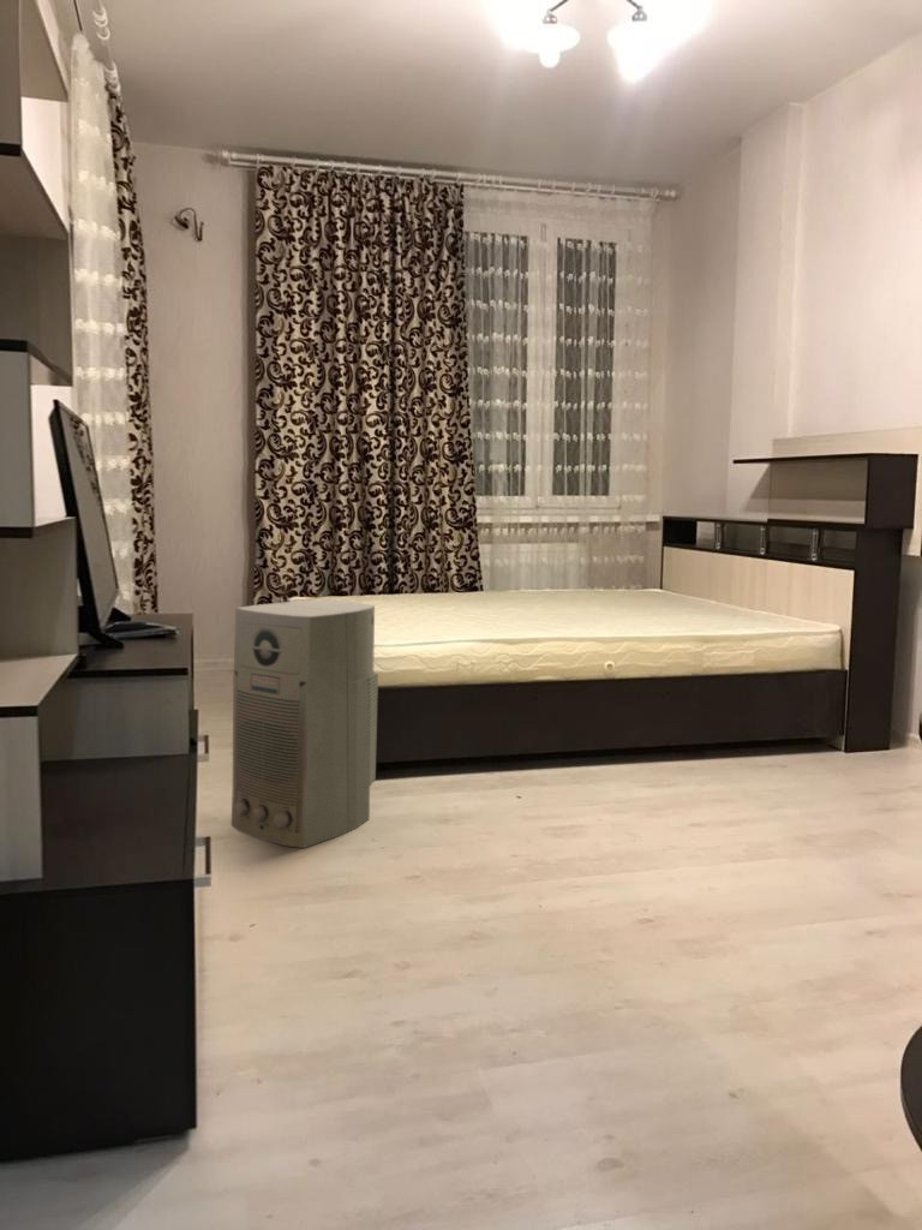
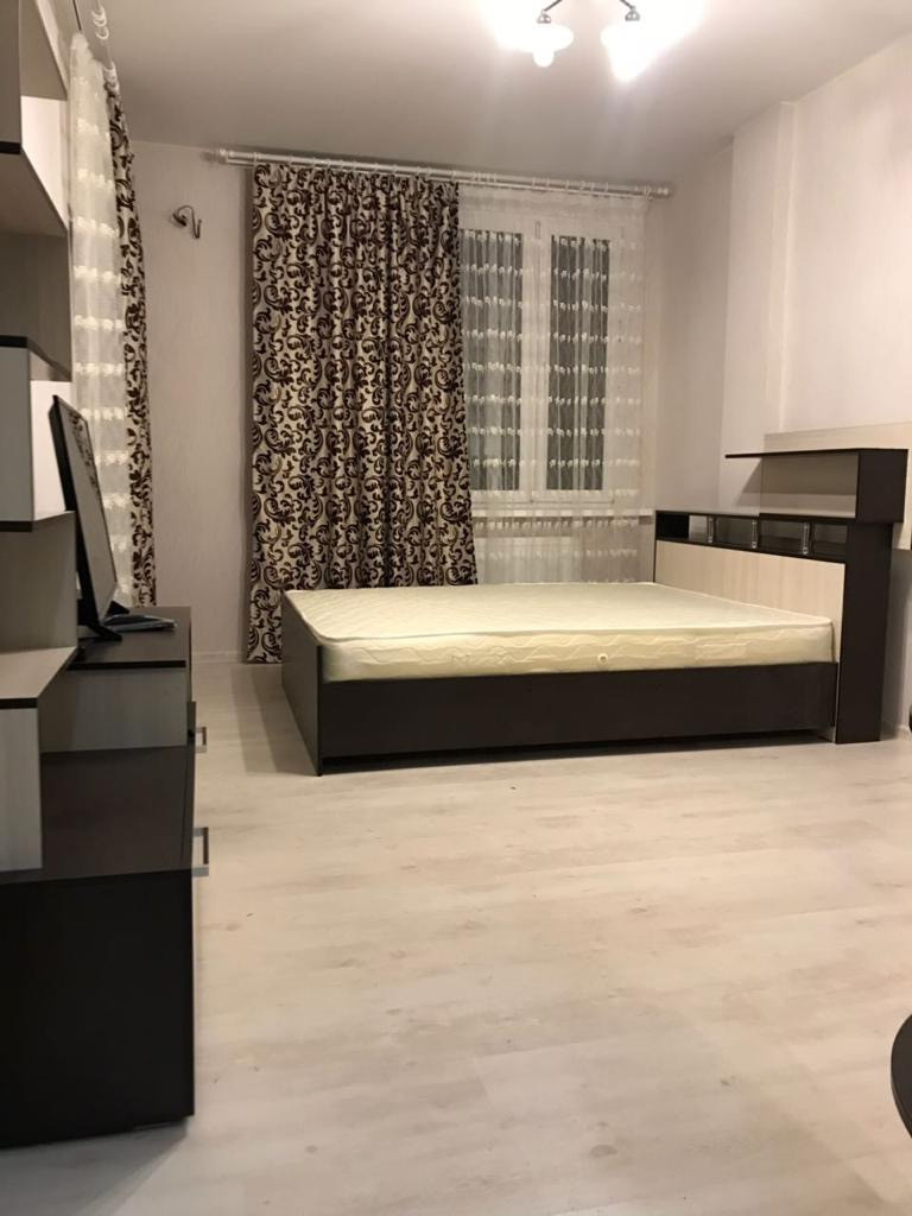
- air purifier (309, 715)
